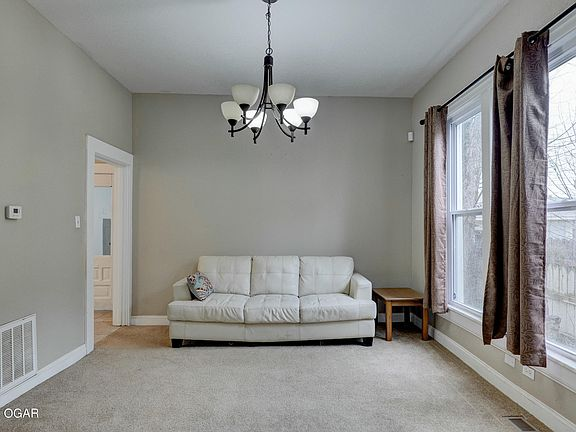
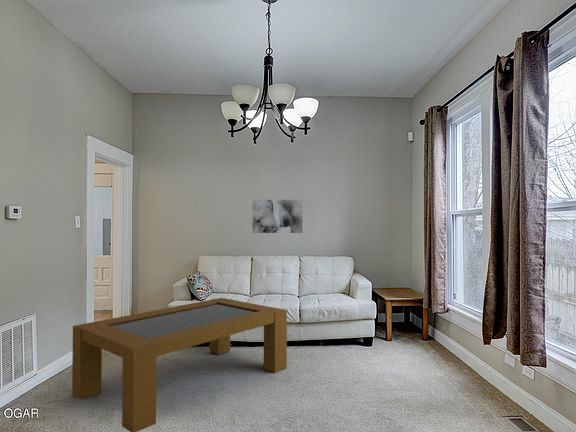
+ coffee table (187, 347)
+ wall art (277, 216)
